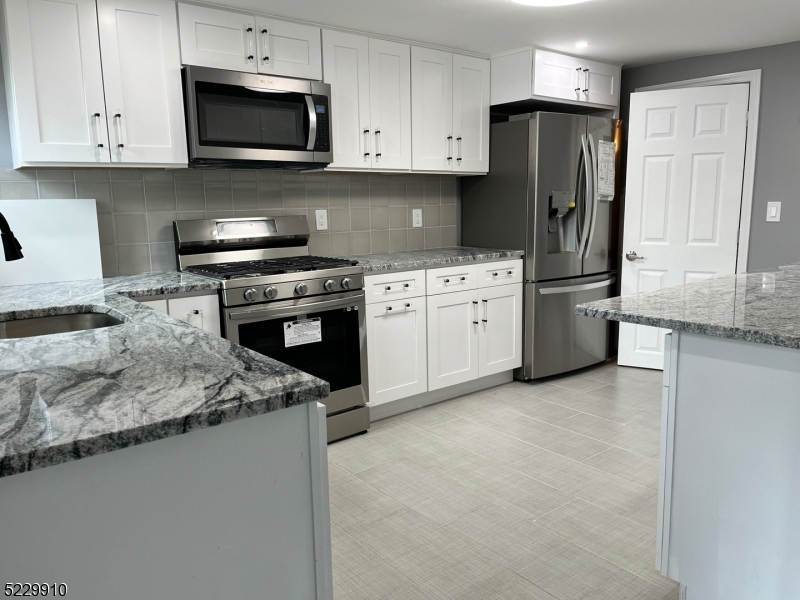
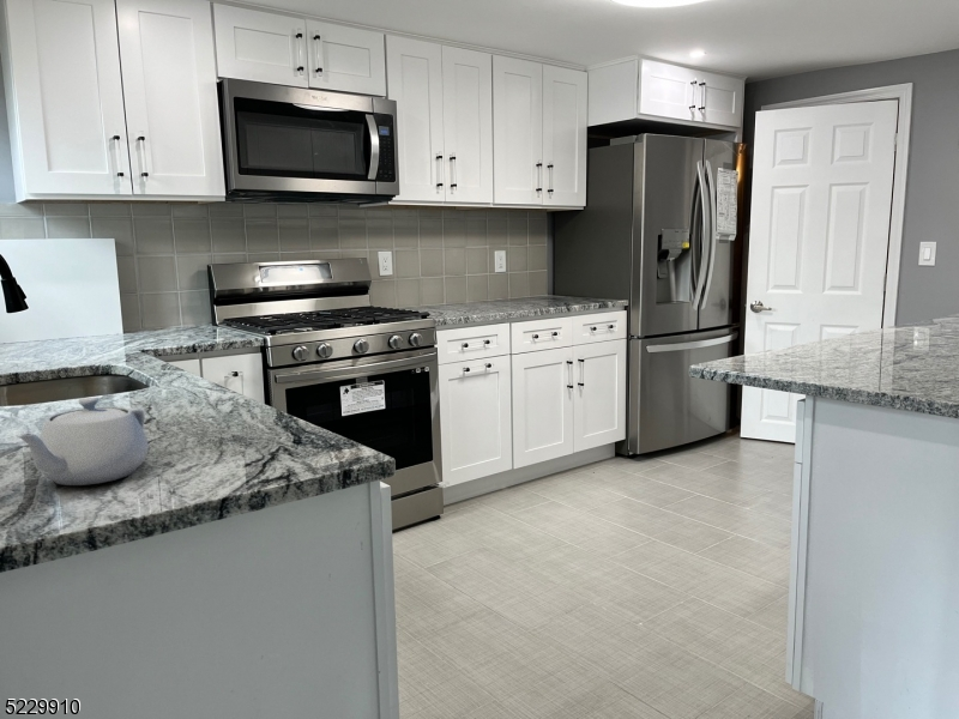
+ teapot (90, 439)
